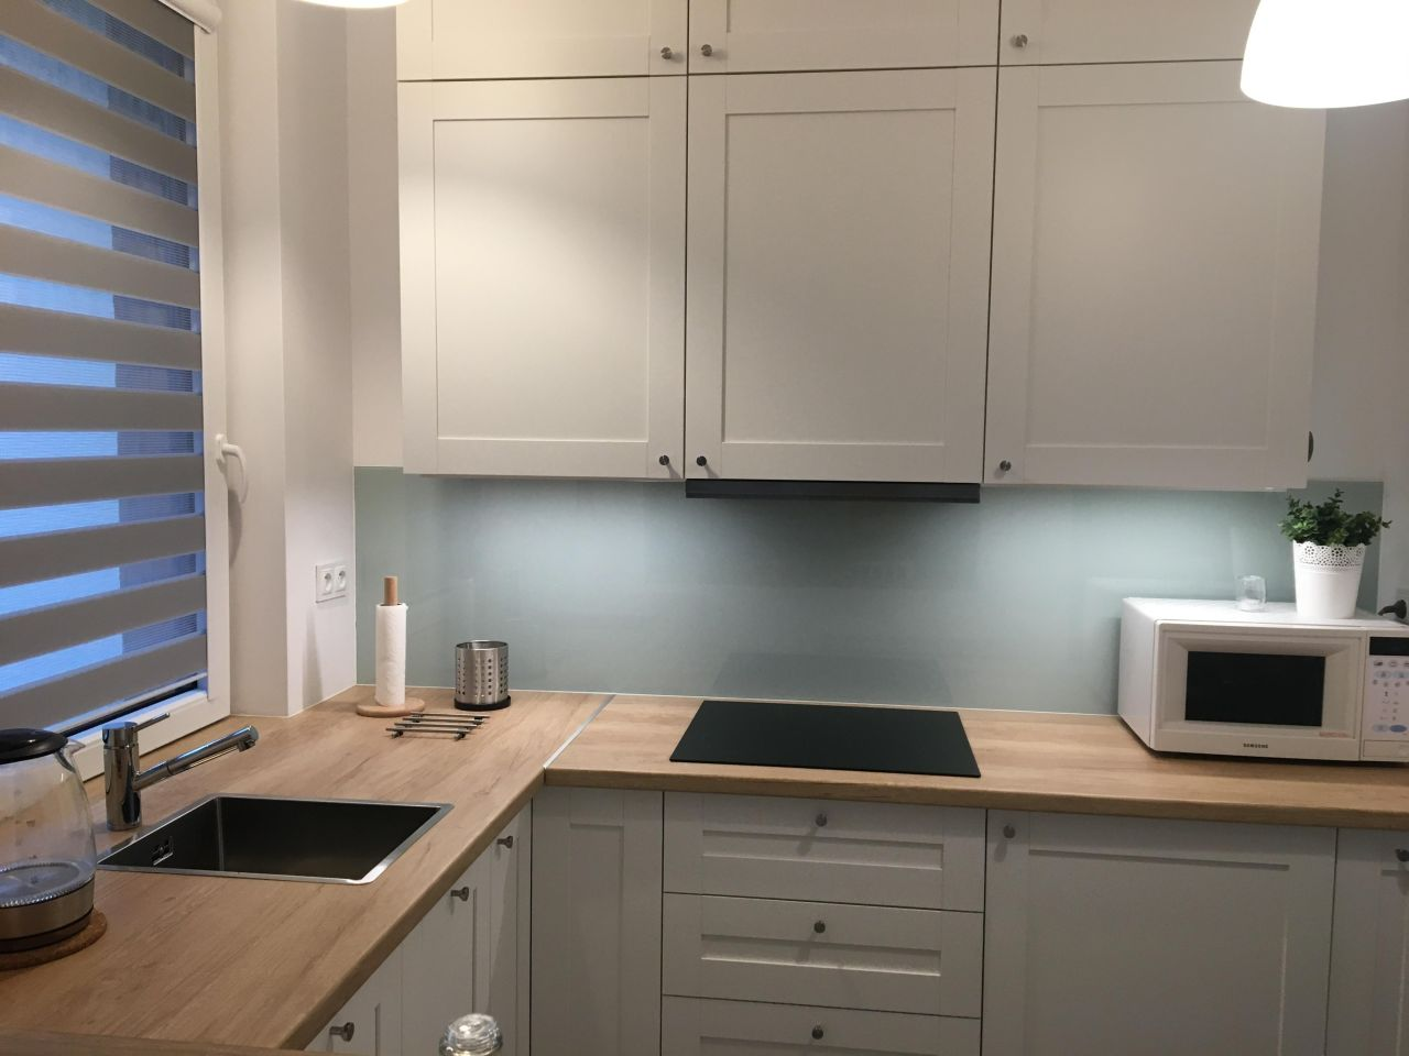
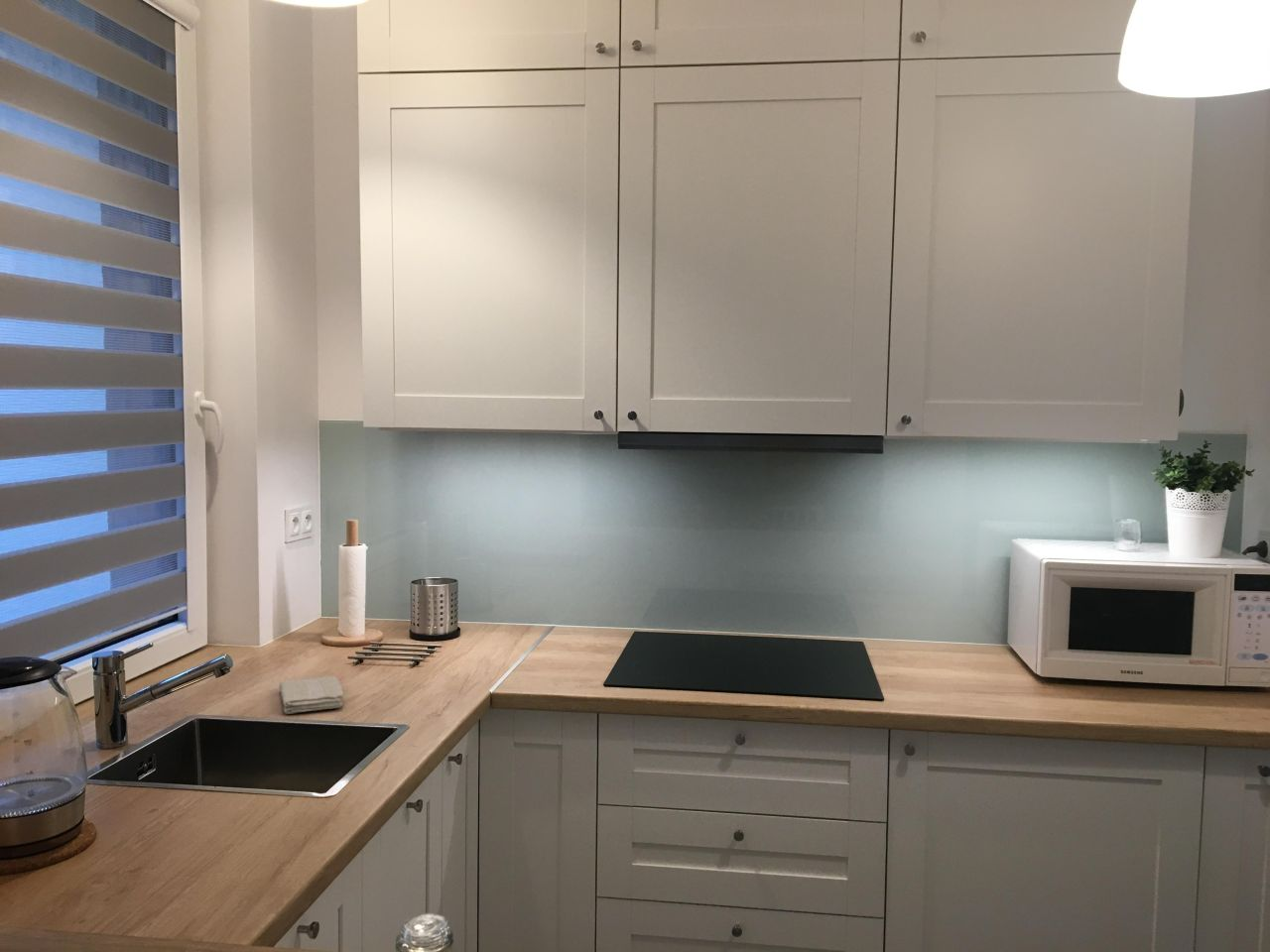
+ washcloth (311, 692)
